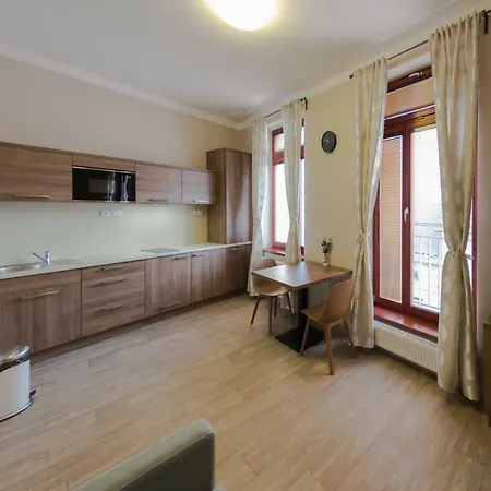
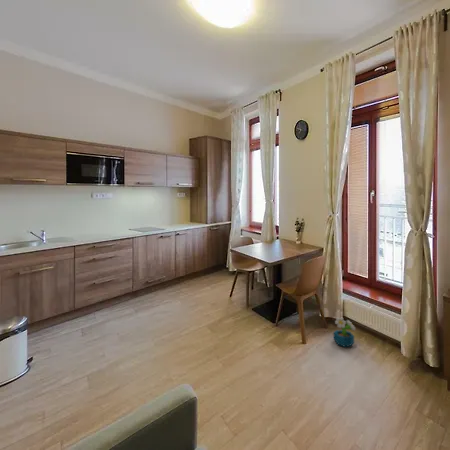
+ decorative plant (343, 330)
